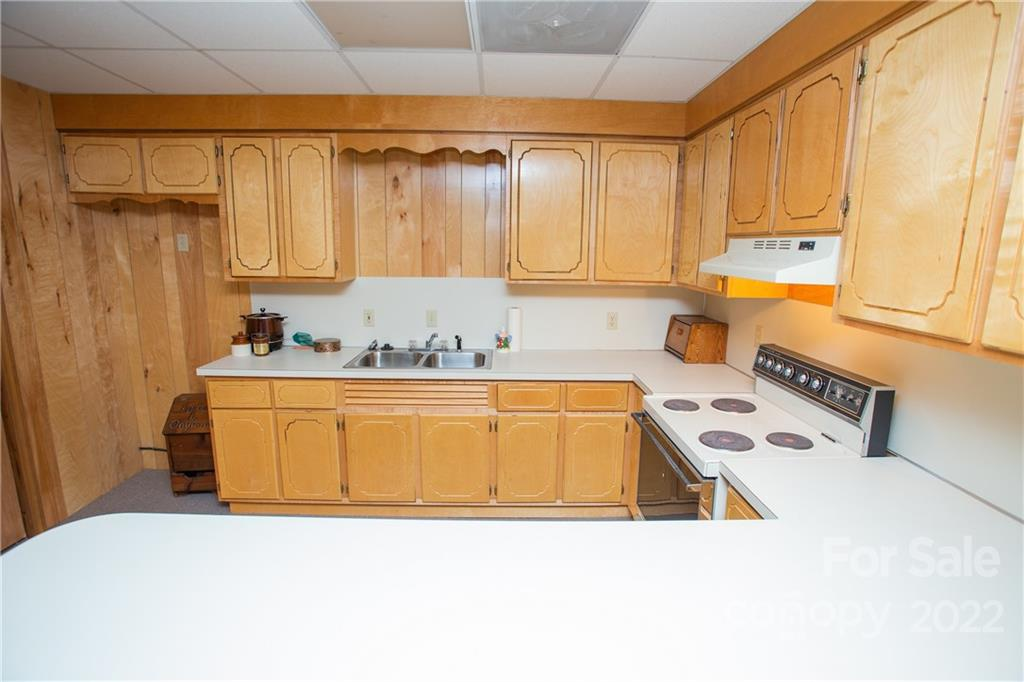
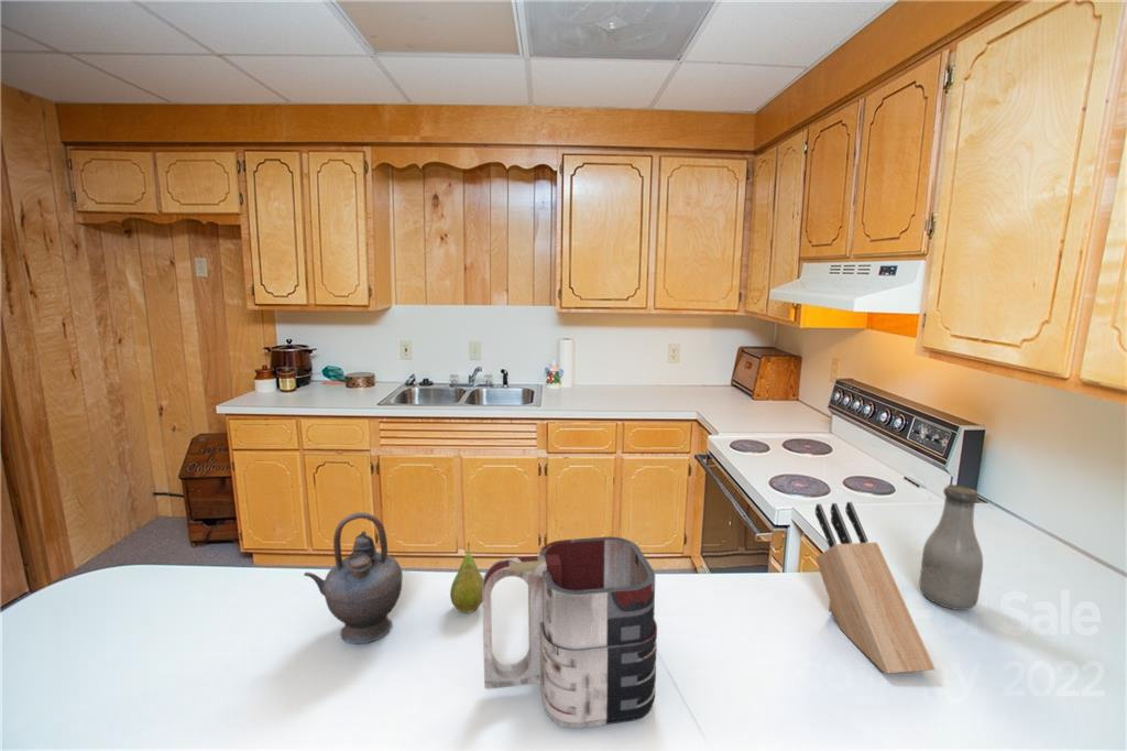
+ fruit (467, 578)
+ teapot (353, 573)
+ knife block (864, 576)
+ mug (567, 623)
+ bottle (953, 544)
